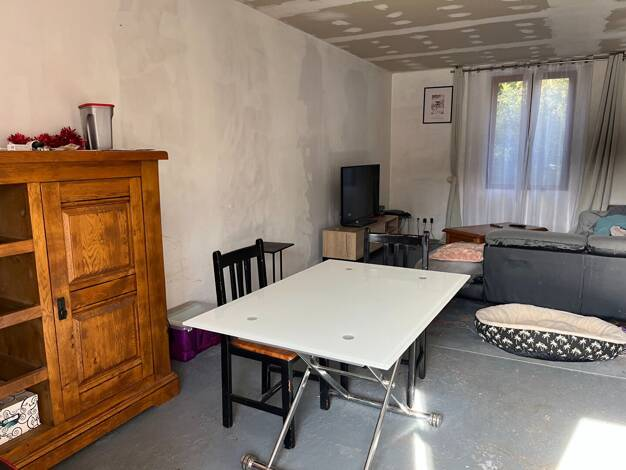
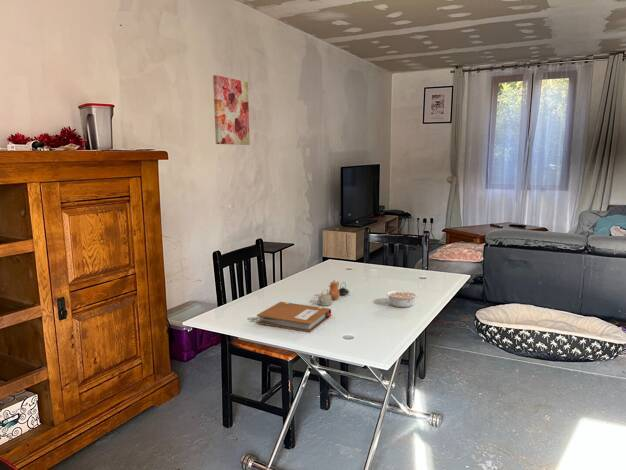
+ legume (402, 298)
+ wall art (232, 112)
+ teapot (333, 289)
+ notebook (296, 315)
